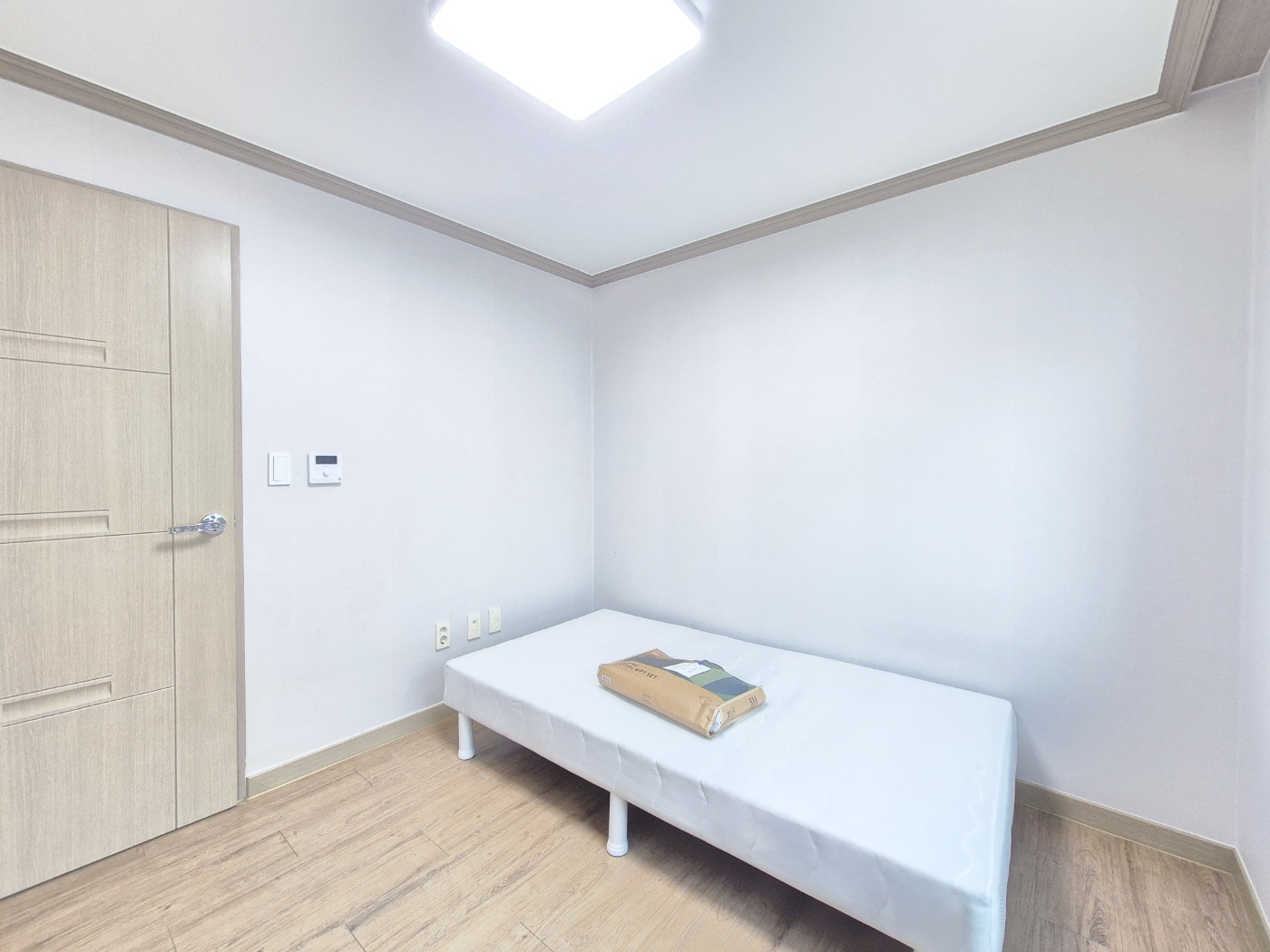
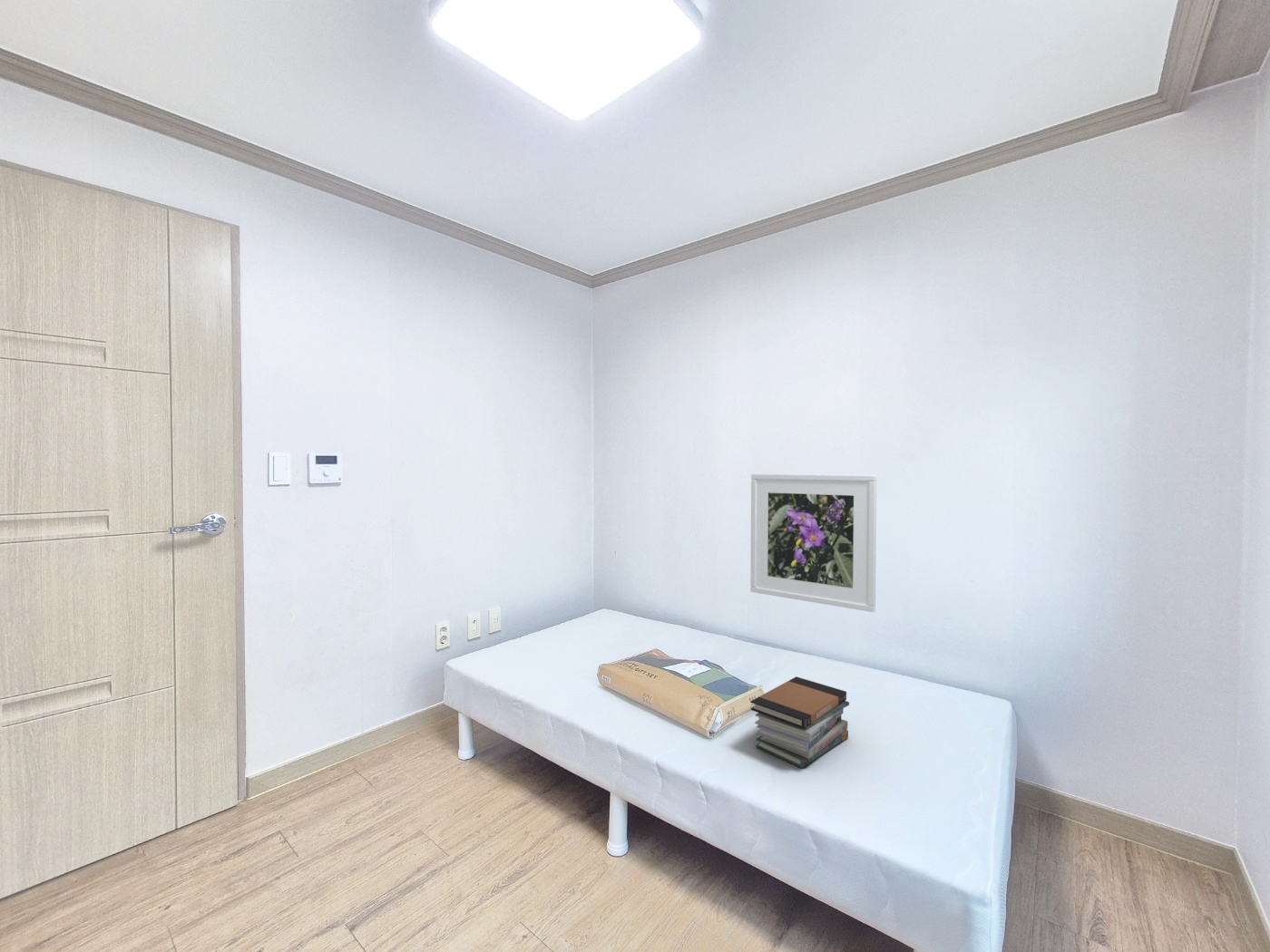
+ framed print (808, 538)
+ book stack (800, 719)
